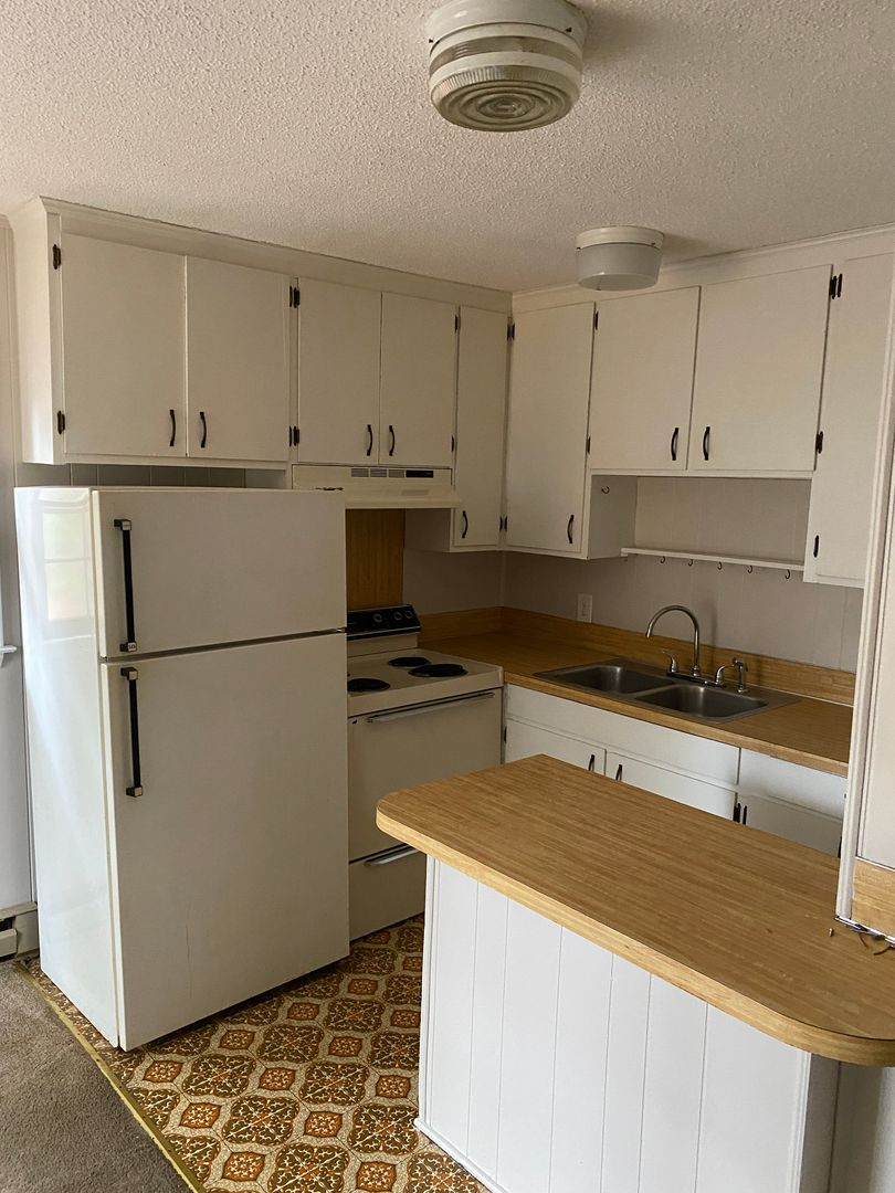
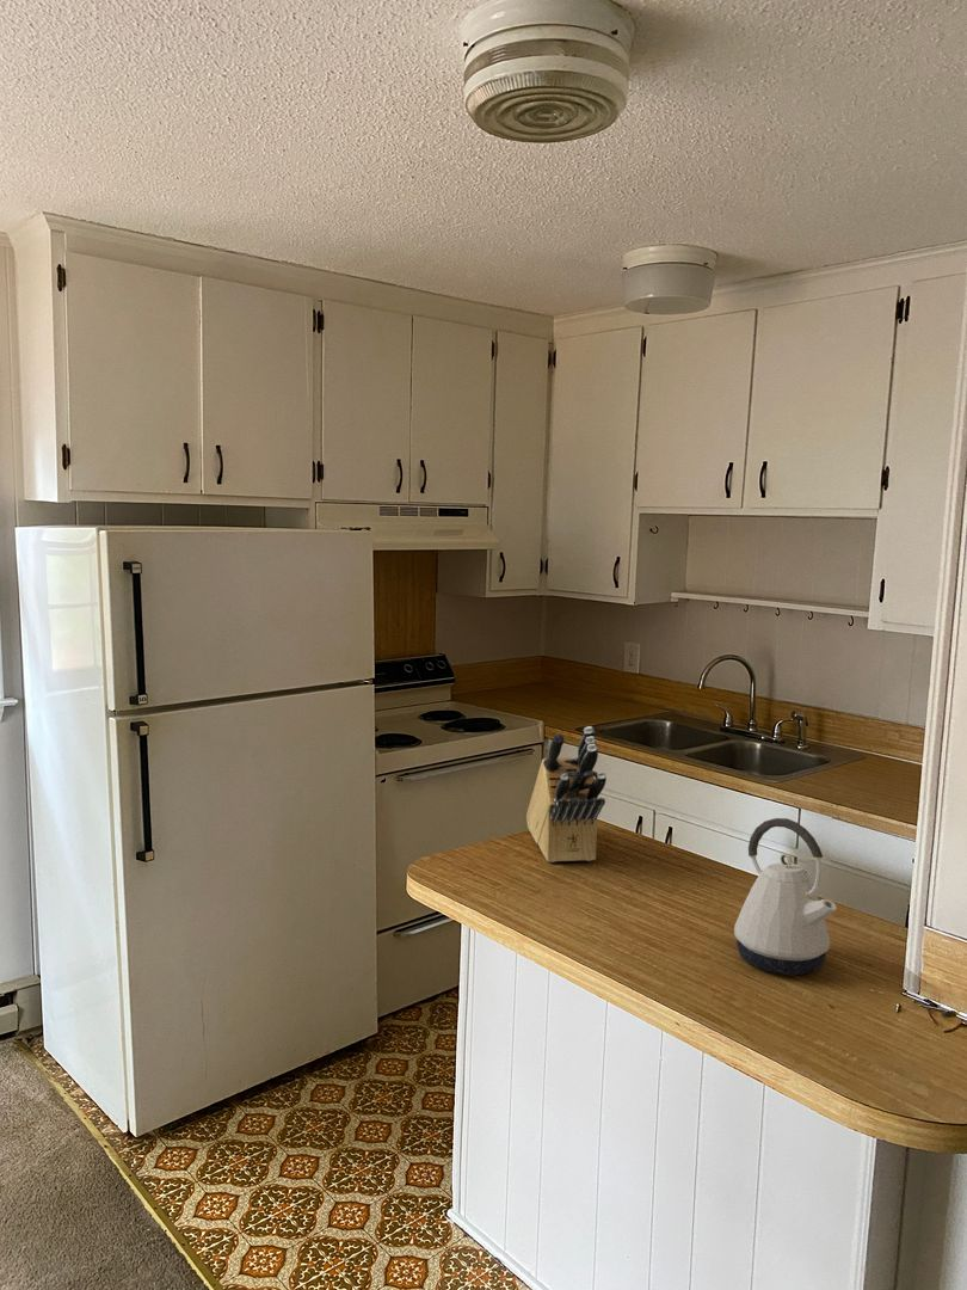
+ knife block (565, 784)
+ kettle (787, 891)
